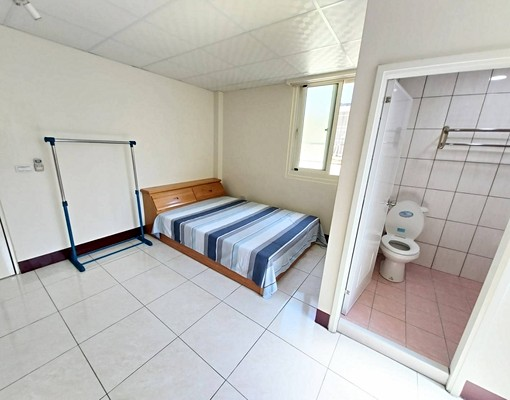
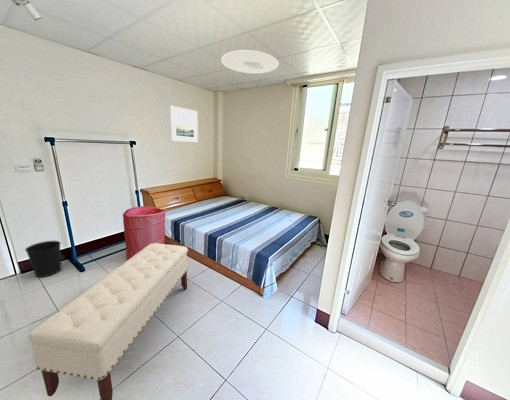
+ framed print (184, 125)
+ laundry hamper (146, 232)
+ ceiling light (250, 60)
+ bench (134, 301)
+ wastebasket (46, 259)
